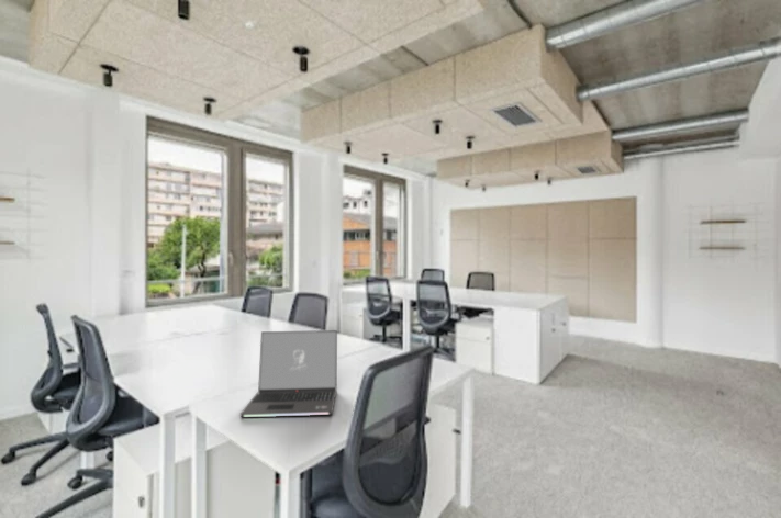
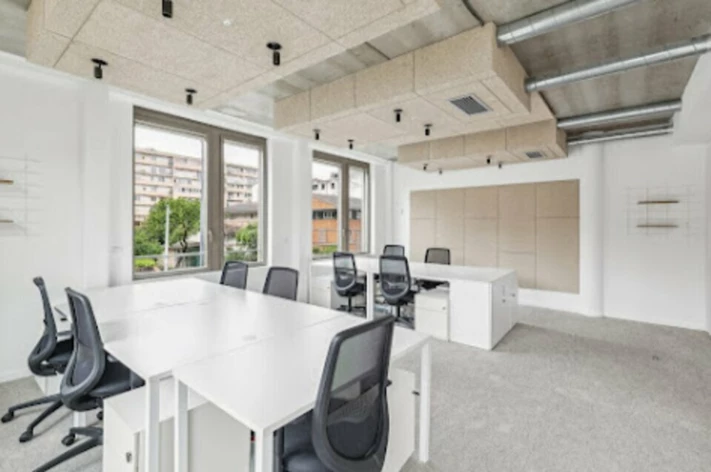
- laptop (293, 369)
